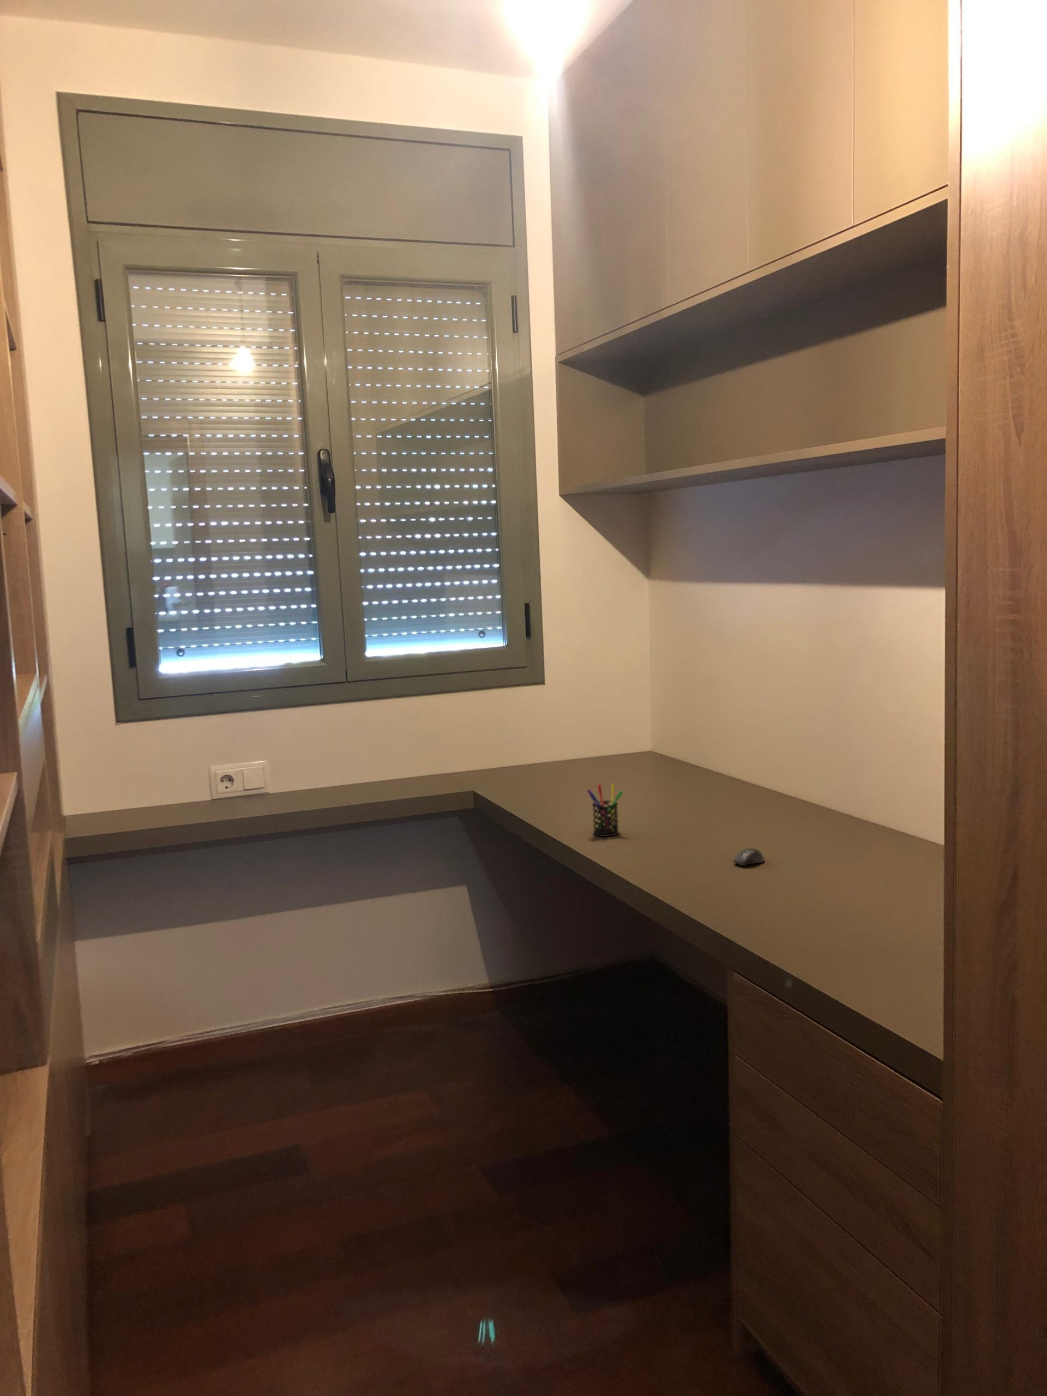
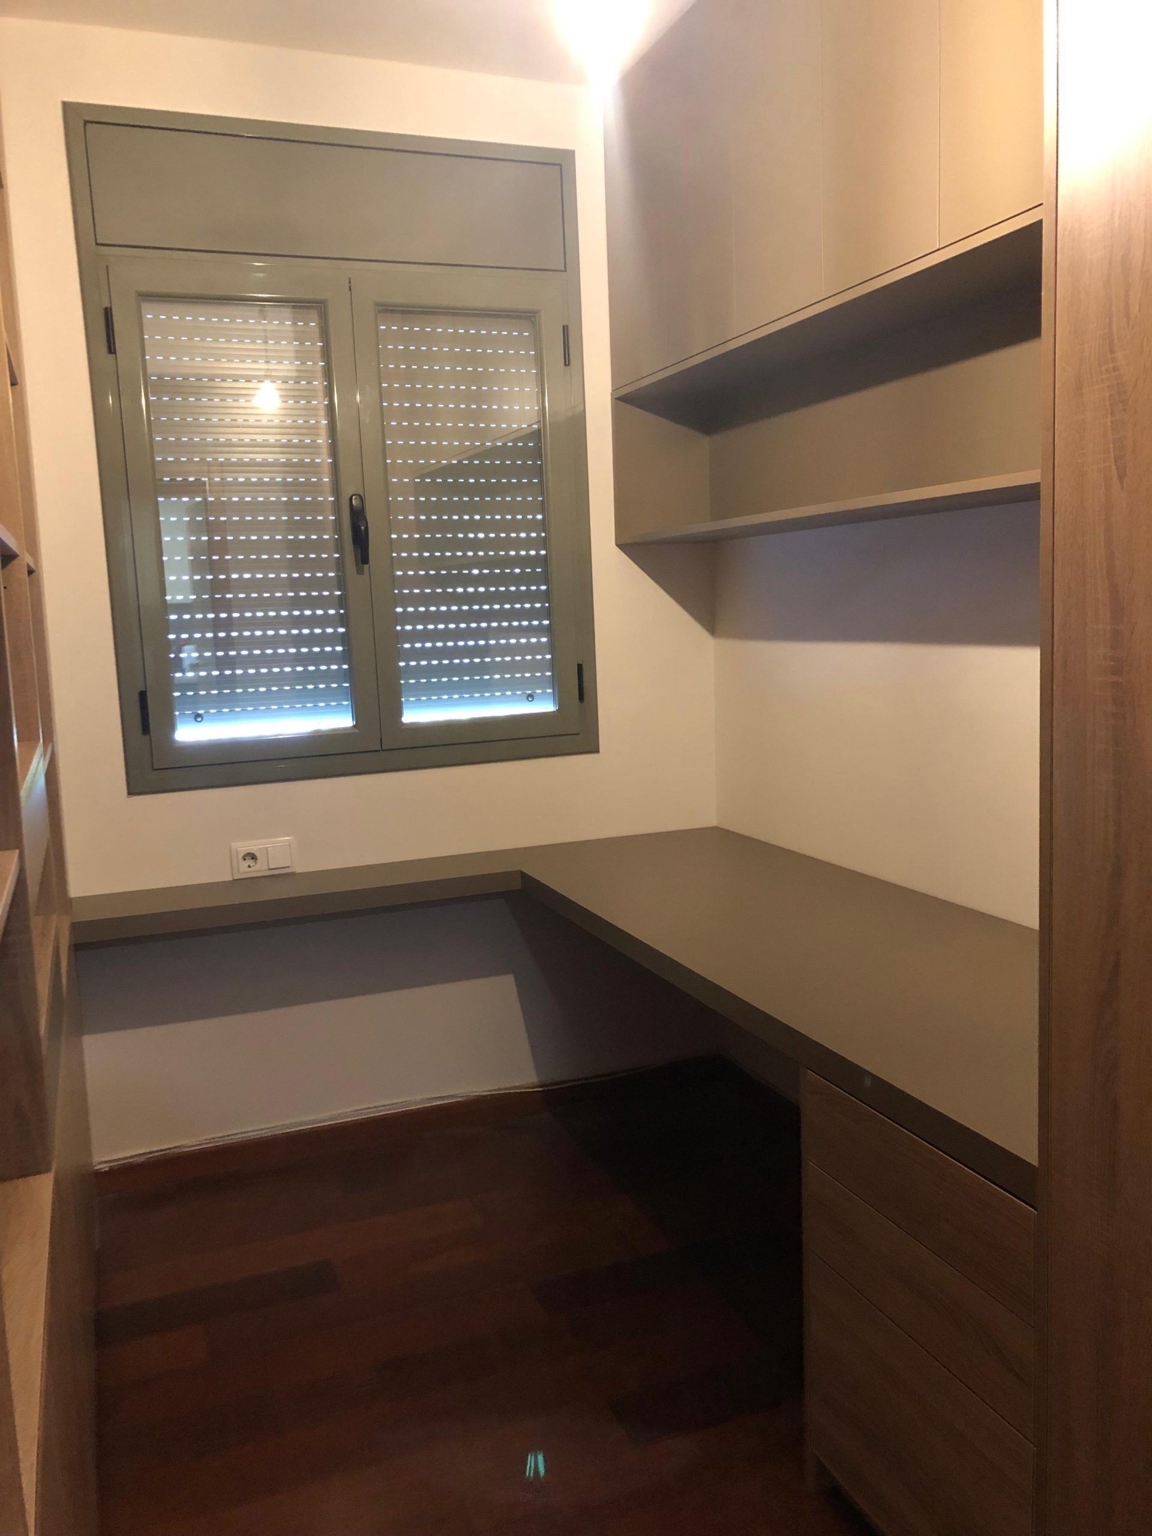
- computer mouse (749, 855)
- pen holder (607, 808)
